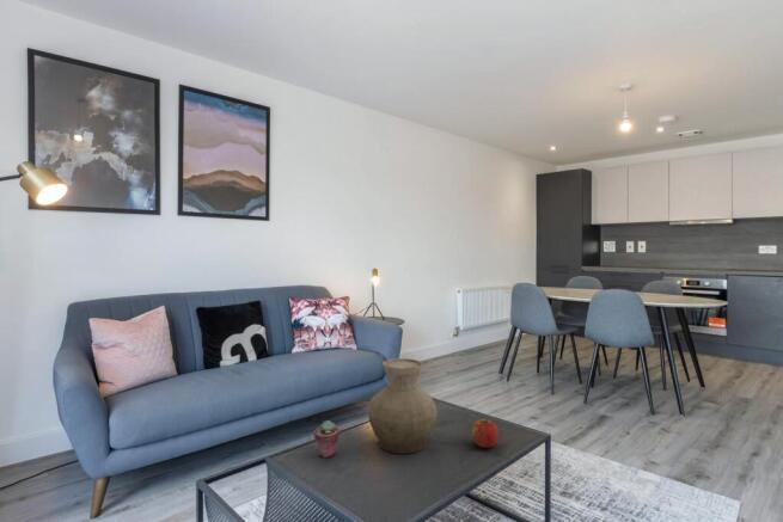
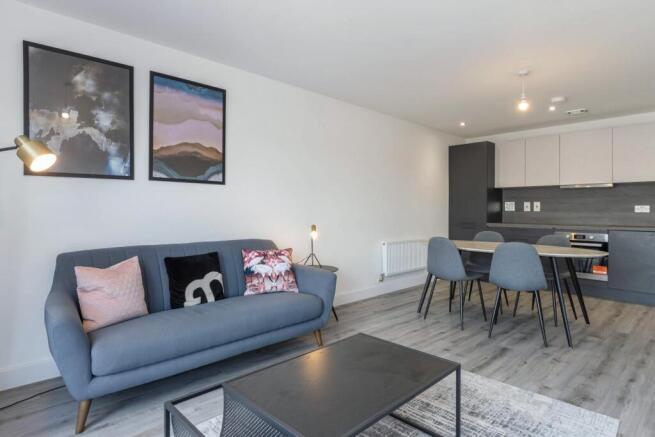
- vase (402, 403)
- potted succulent (326, 436)
- apple (484, 431)
